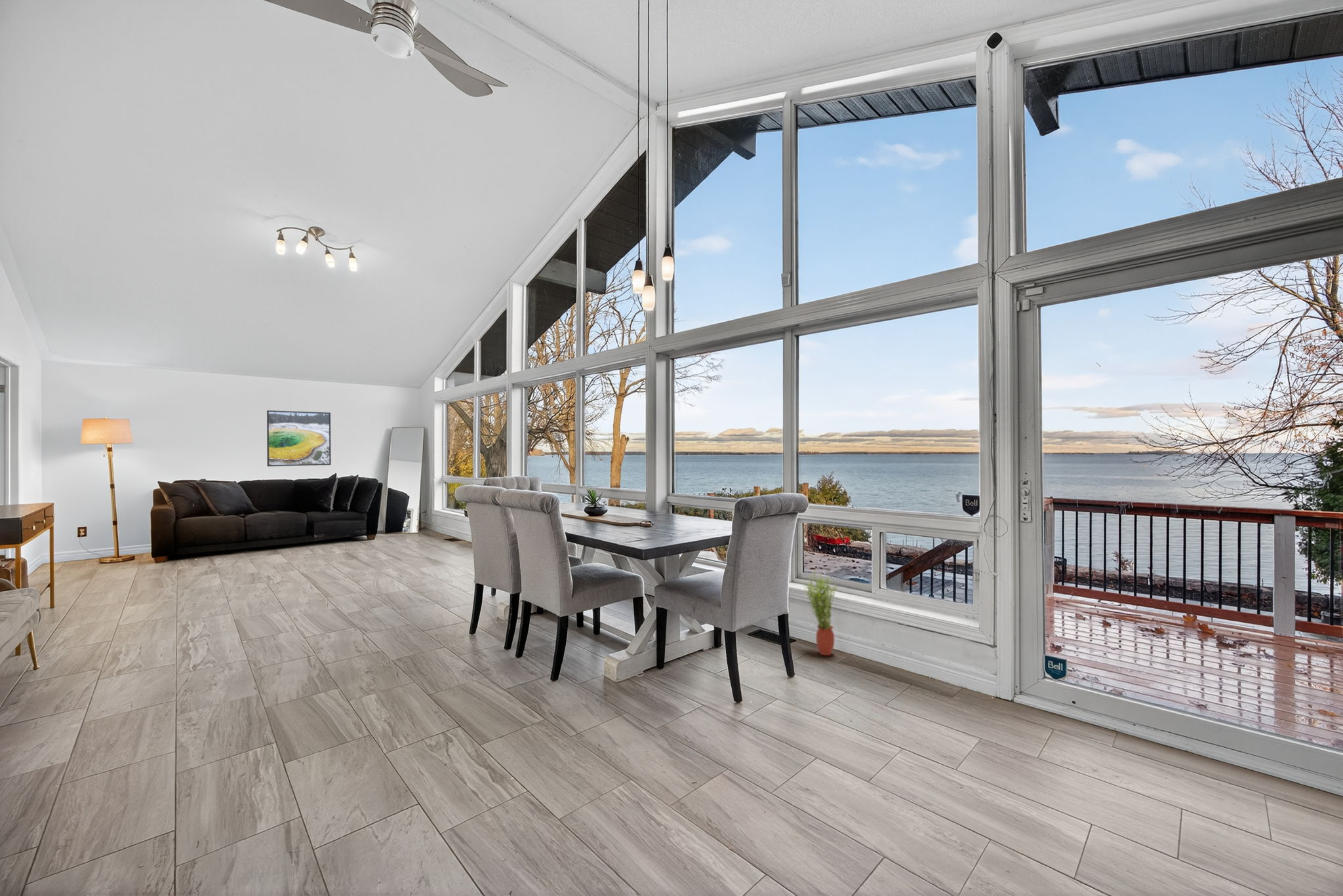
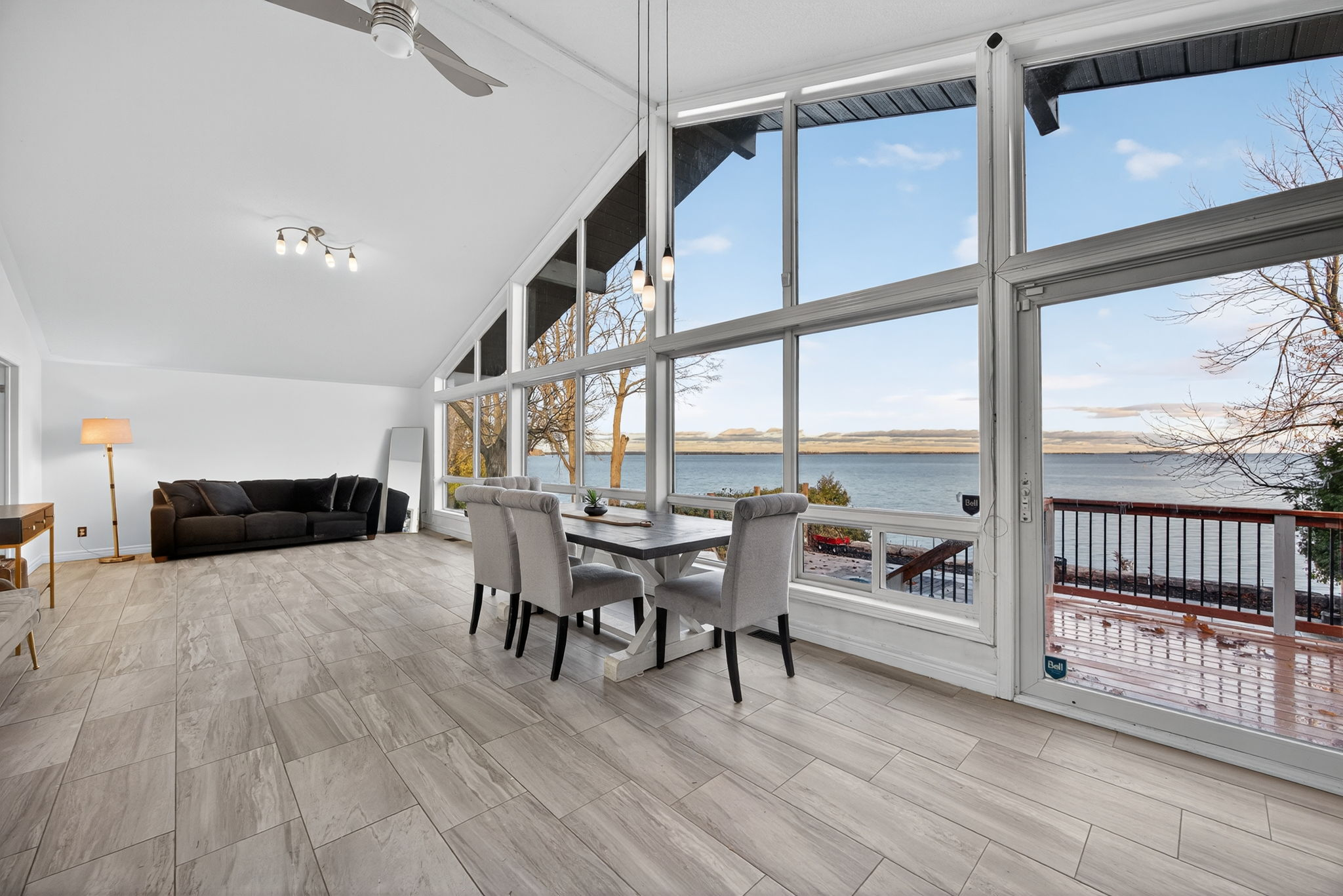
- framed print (300, 438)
- potted plant (819, 614)
